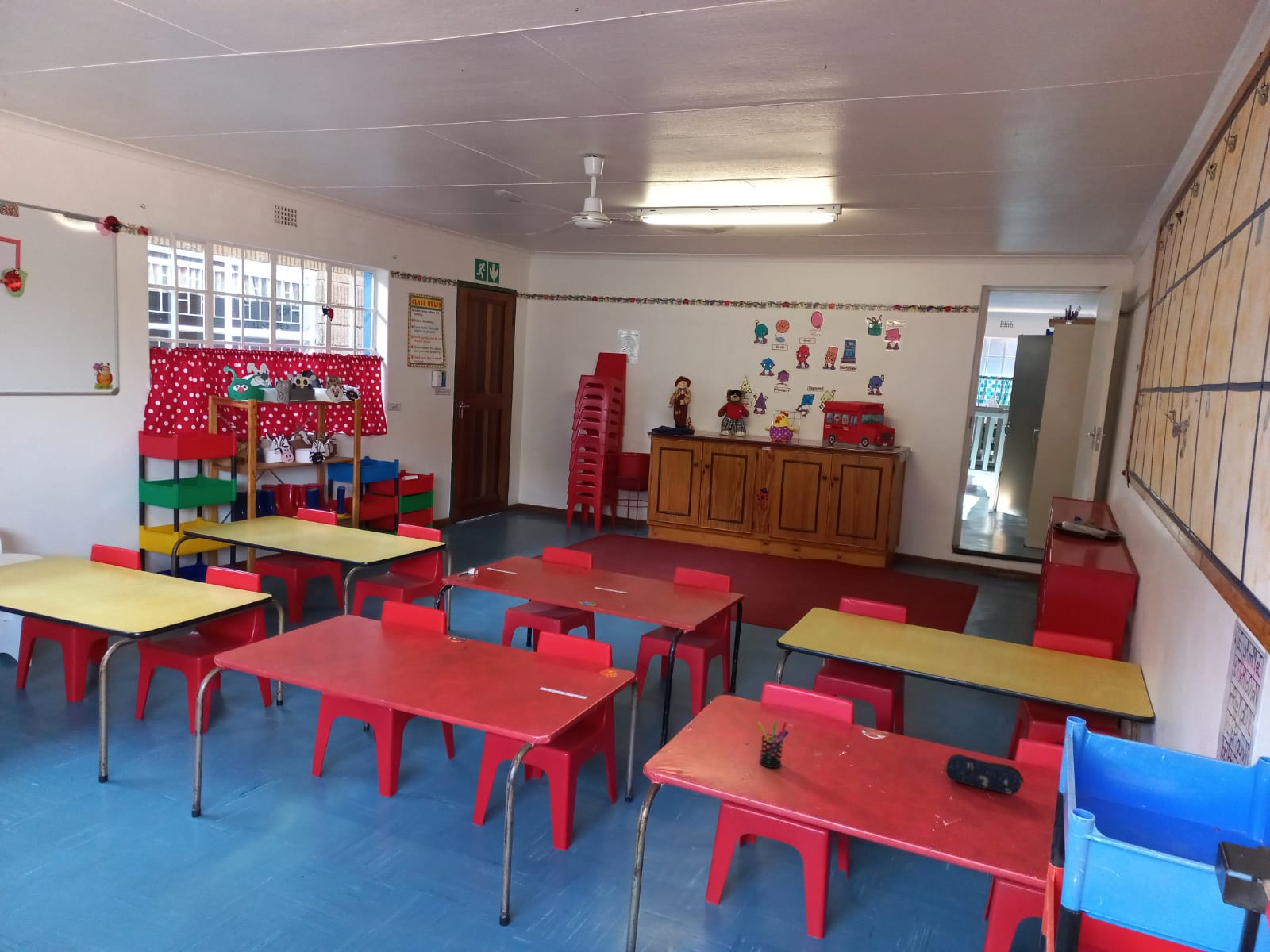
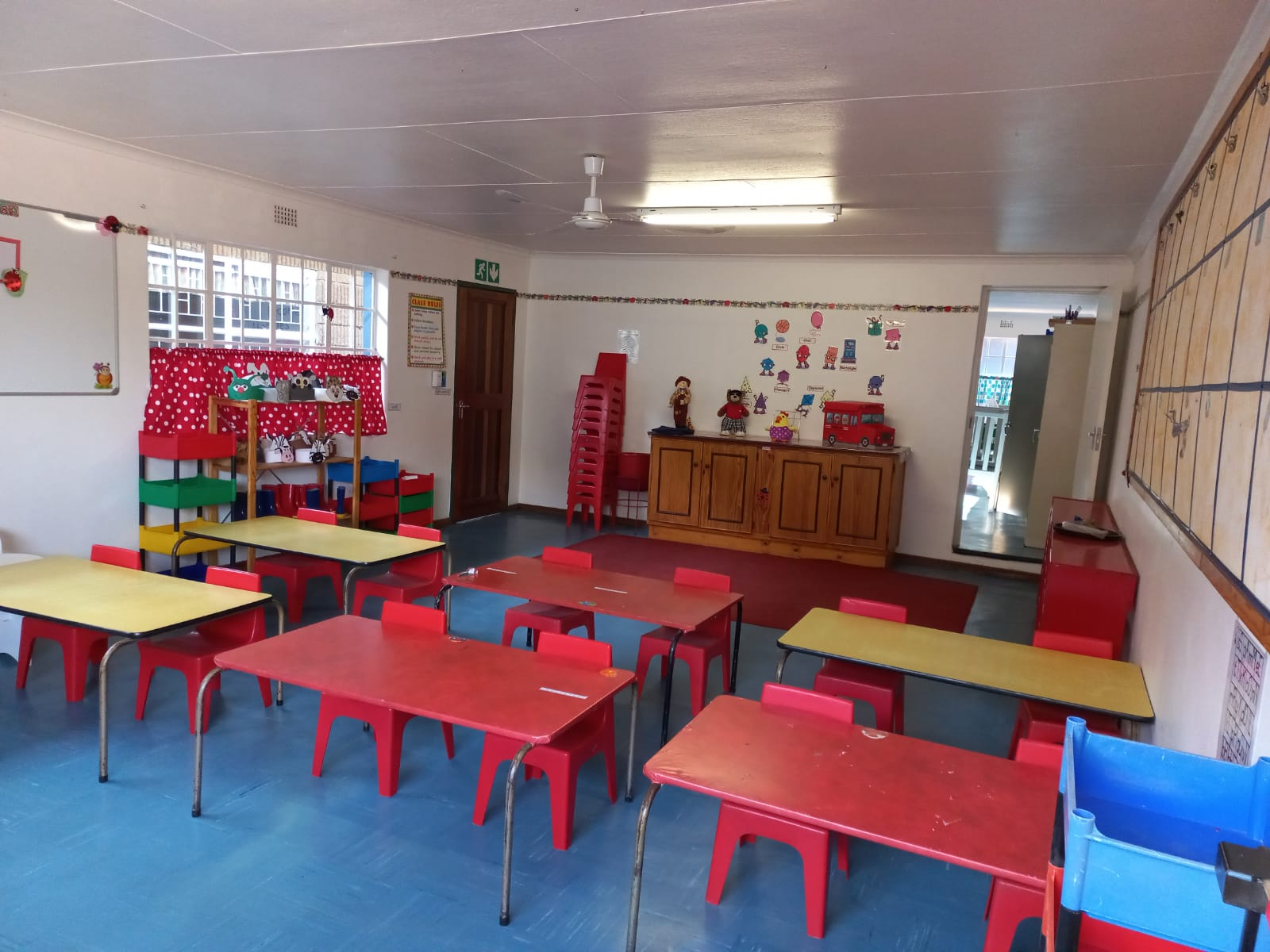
- pencil case (983, 774)
- pen holder (773, 741)
